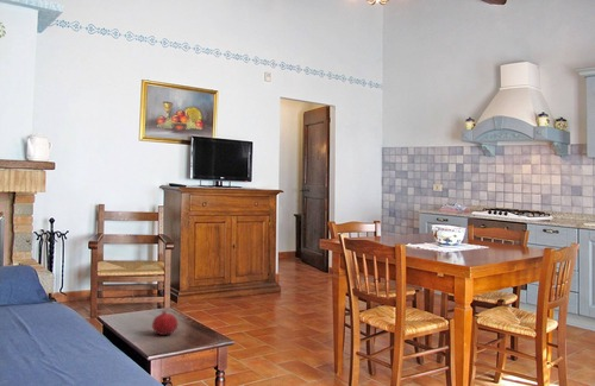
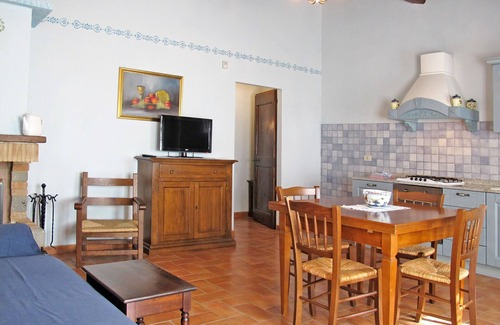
- fruit (164, 322)
